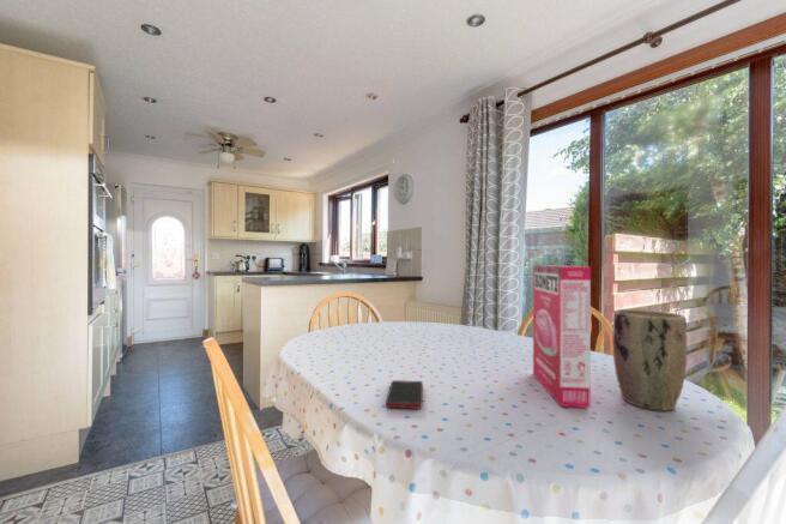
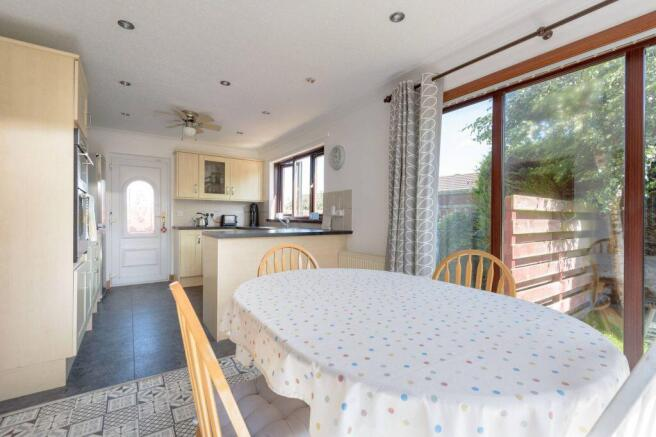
- cell phone (405, 393)
- cereal box (557, 327)
- plant pot (647, 357)
